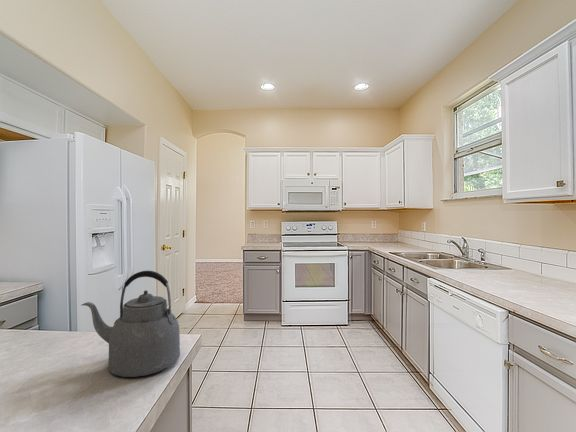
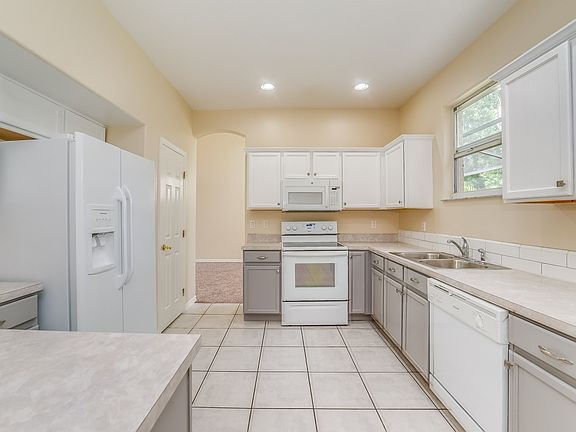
- kettle (130, 316)
